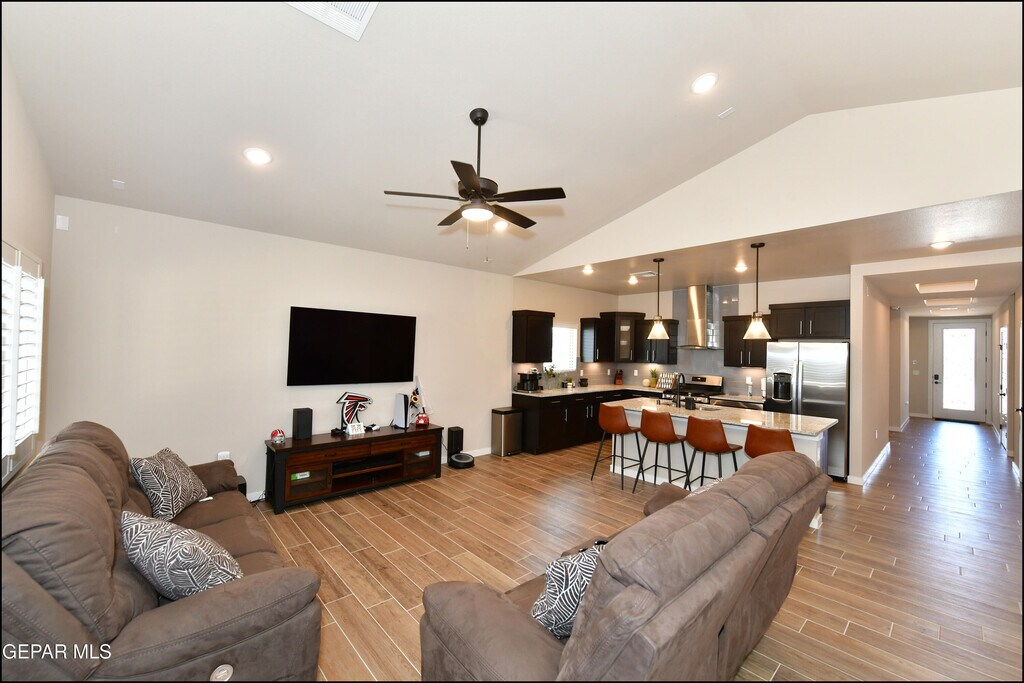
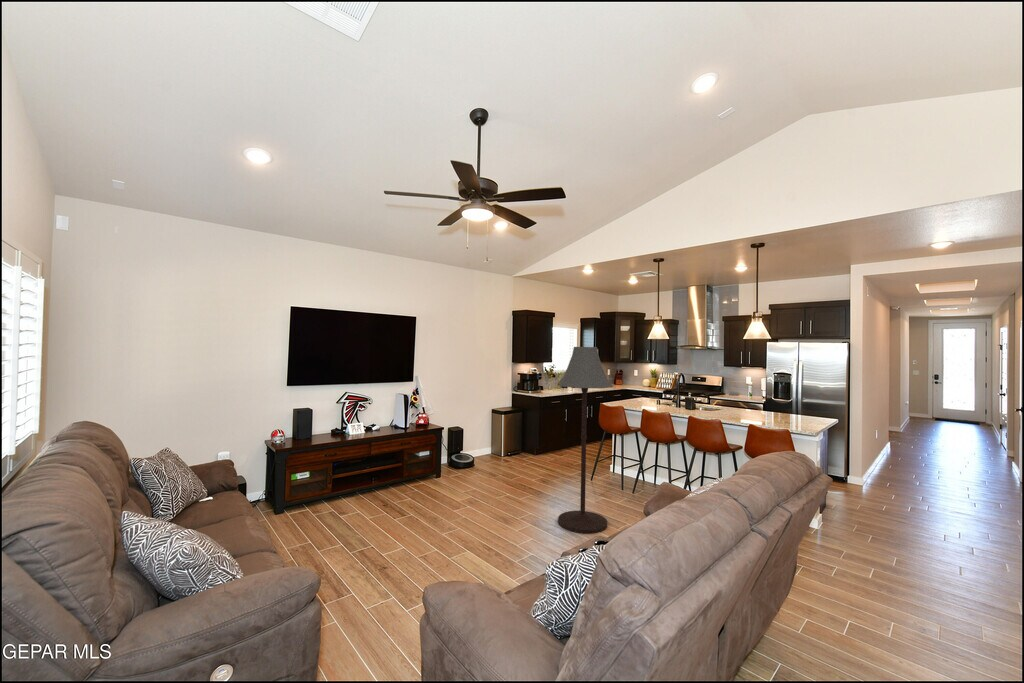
+ floor lamp (583, 434)
